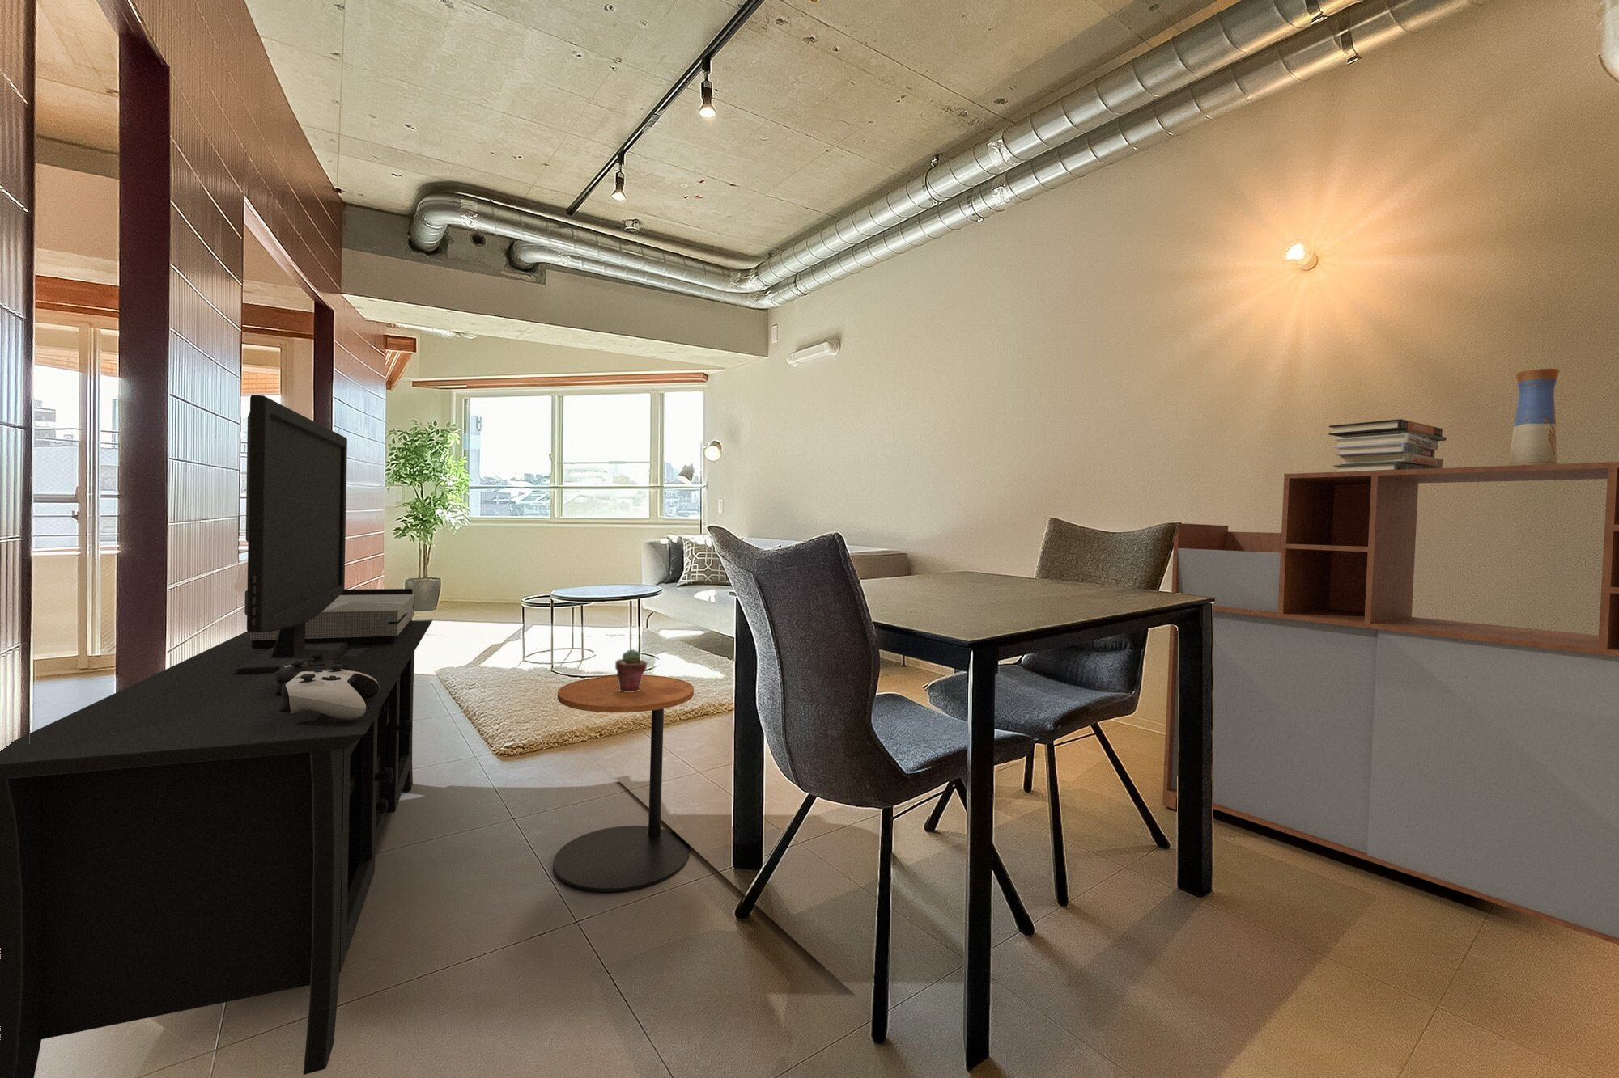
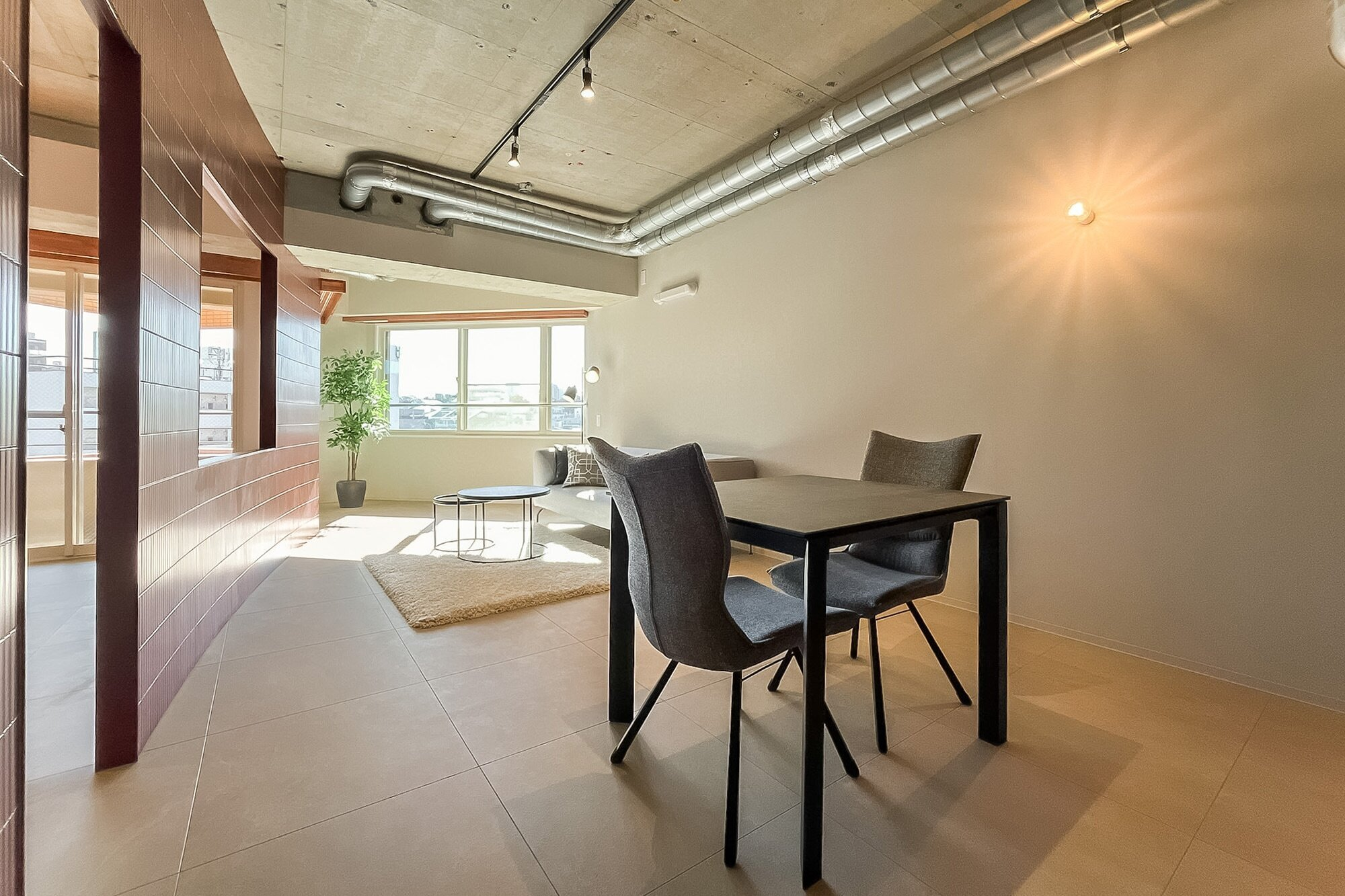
- vase (1534, 420)
- storage cabinet (1435, 674)
- book stack (1385, 450)
- side table (650, 774)
- potted succulent (631, 668)
- media console (297, 658)
